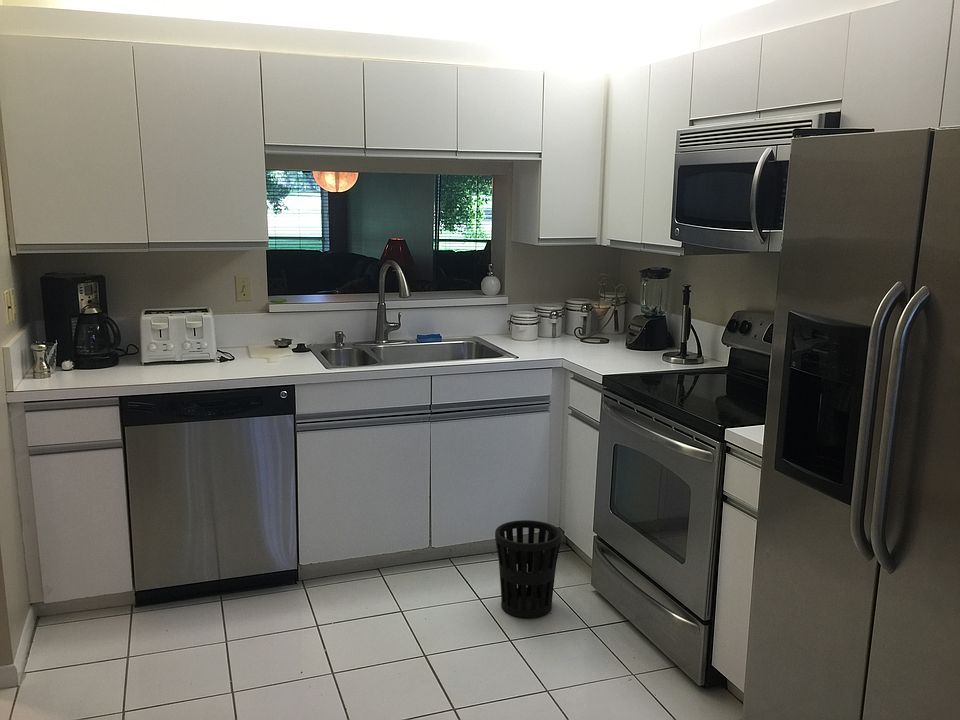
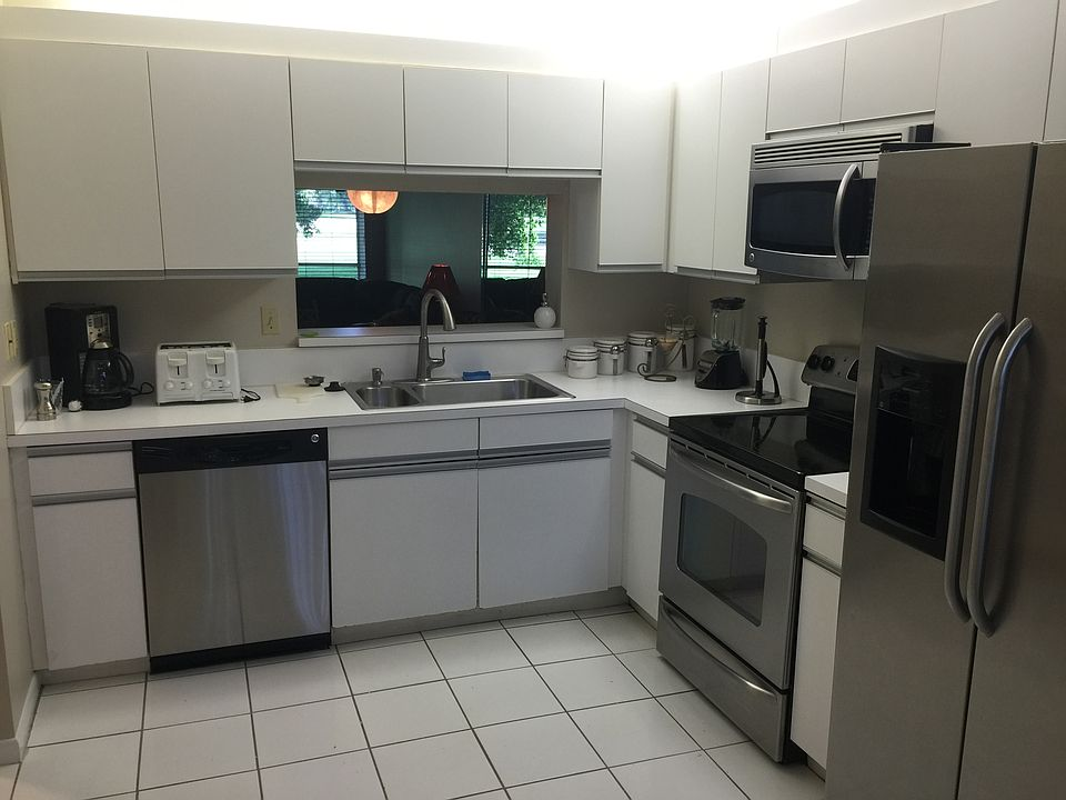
- wastebasket (526, 568)
